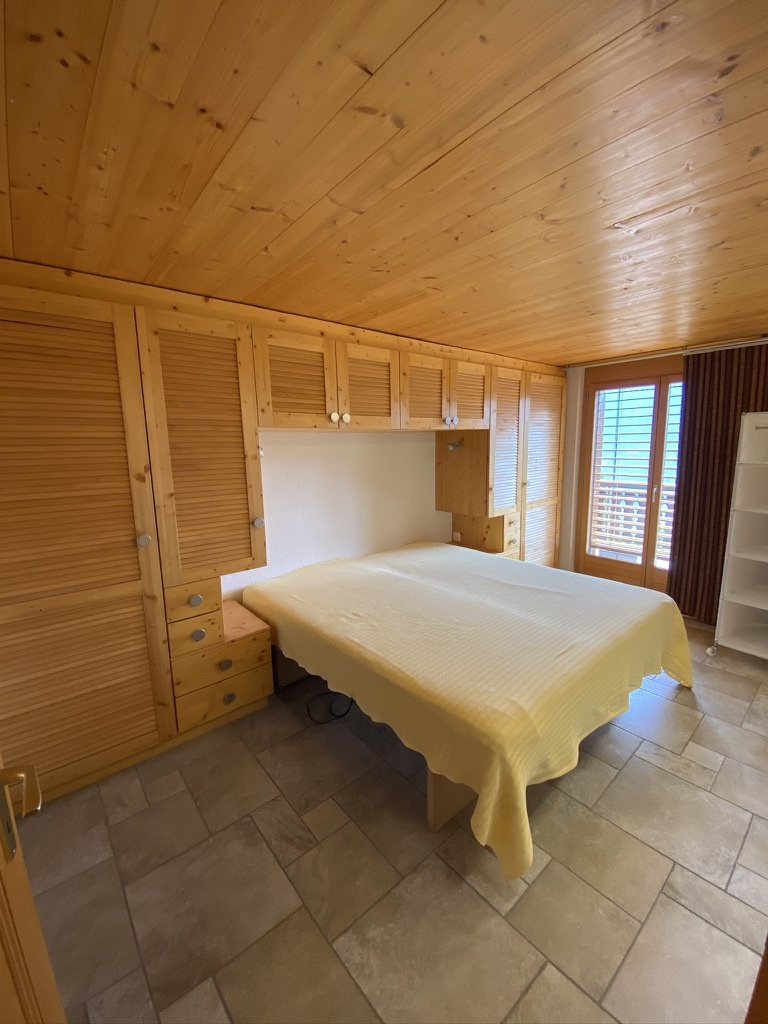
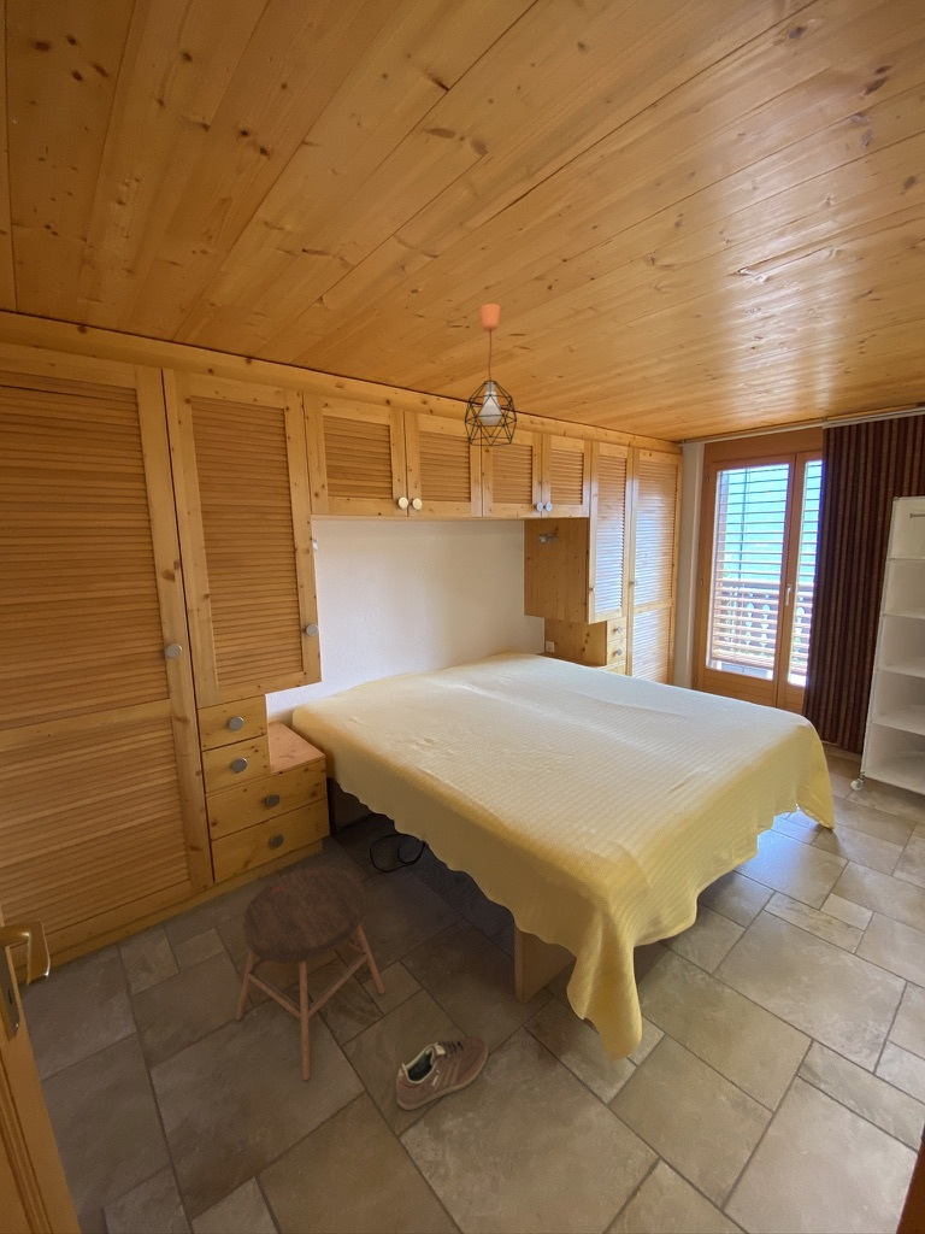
+ pendant light (489, 376)
+ stool (308, 954)
+ sneaker (444, 1063)
